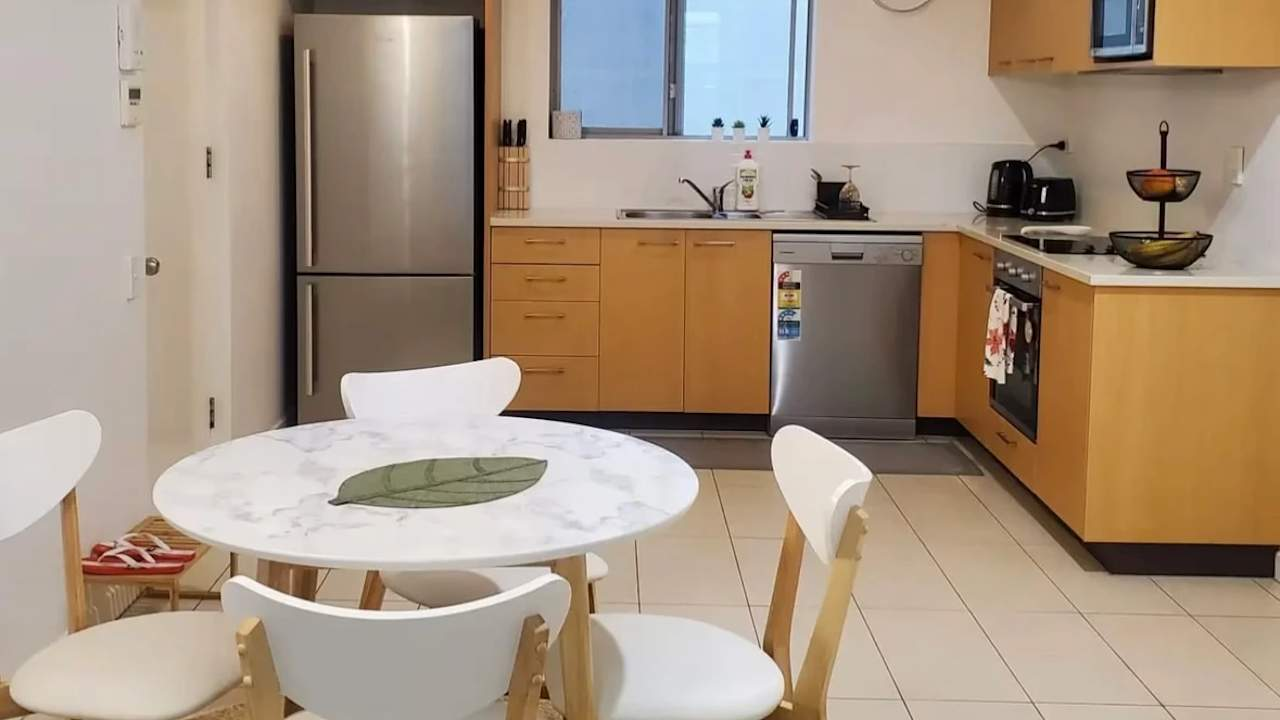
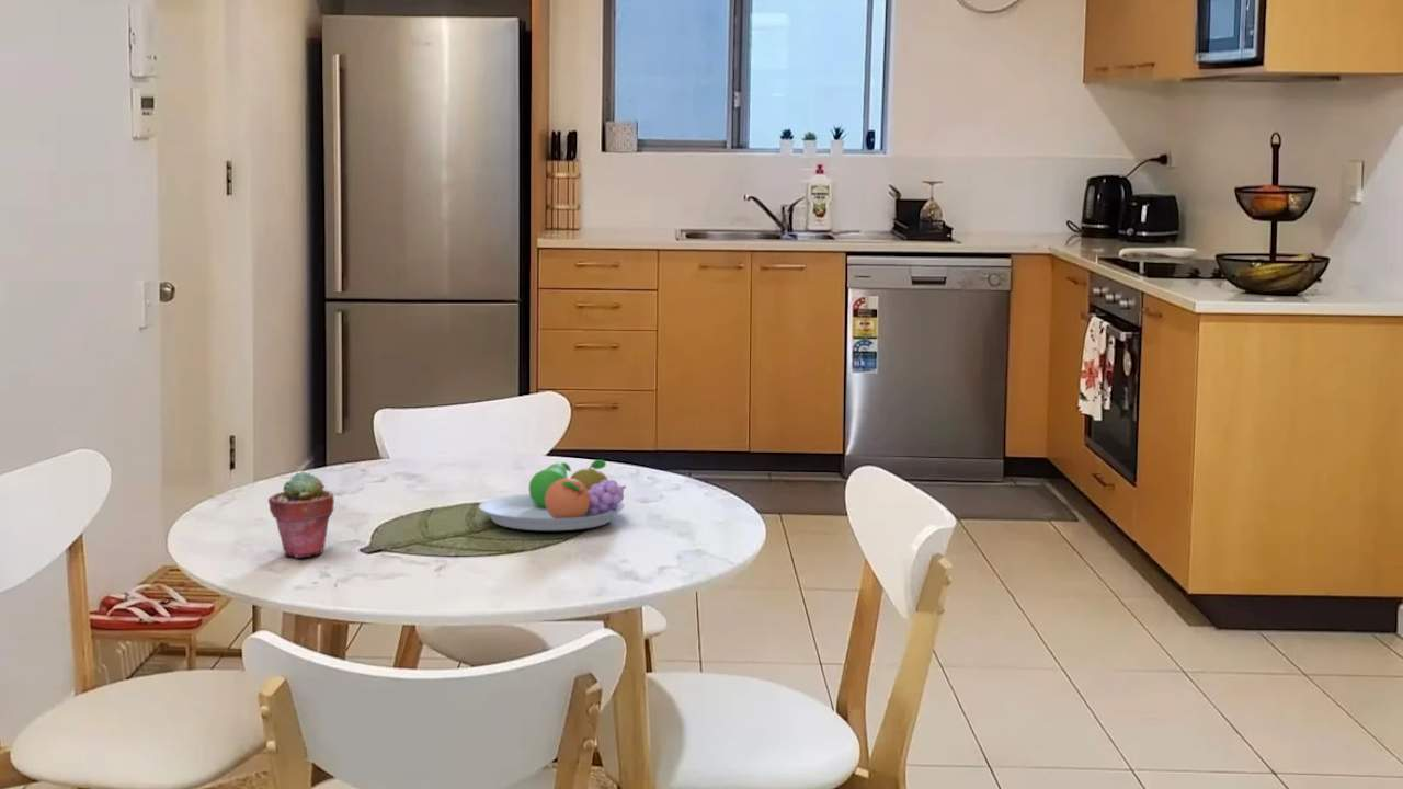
+ fruit bowl (555, 490)
+ potted succulent (301, 512)
